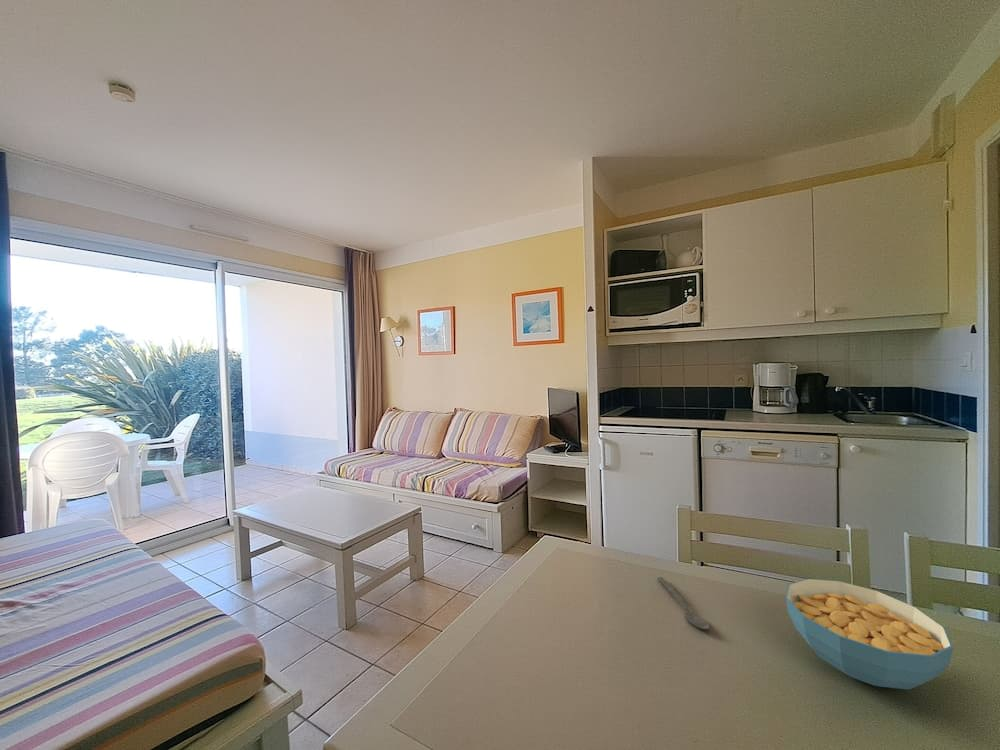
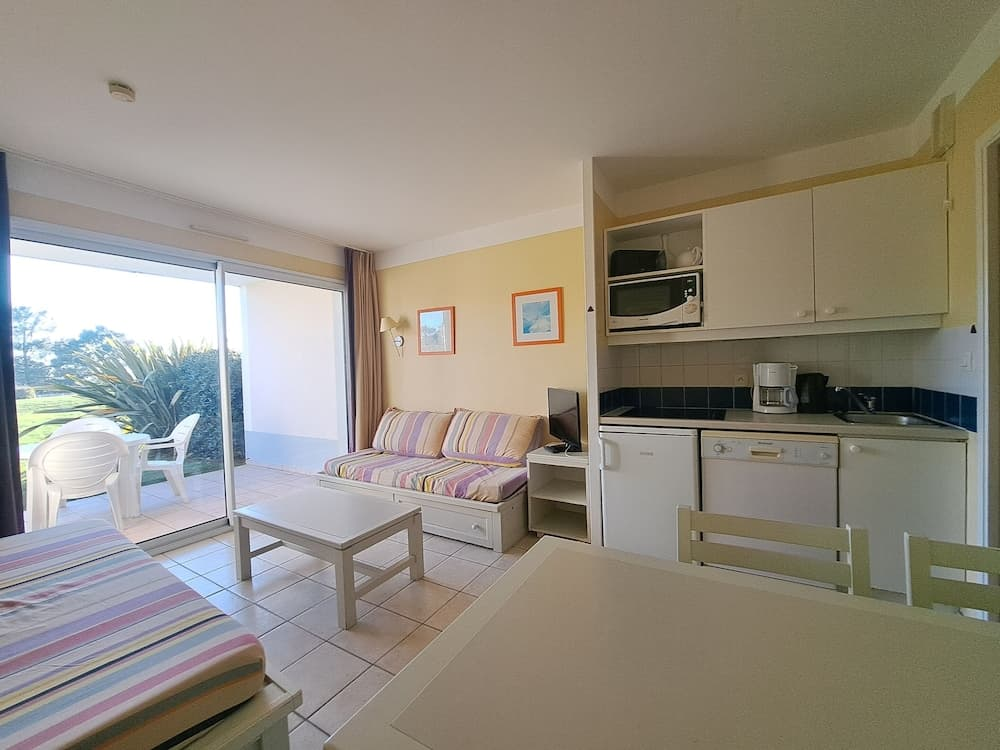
- cereal bowl (860, 640)
- spoon (680, 600)
